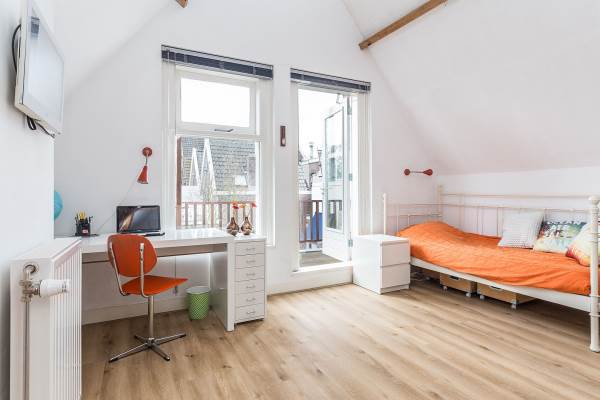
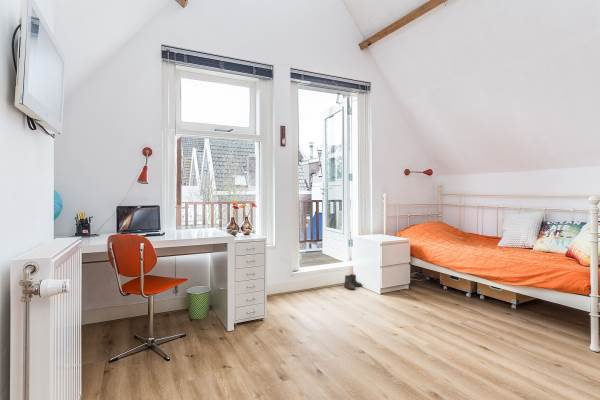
+ boots (352, 281)
